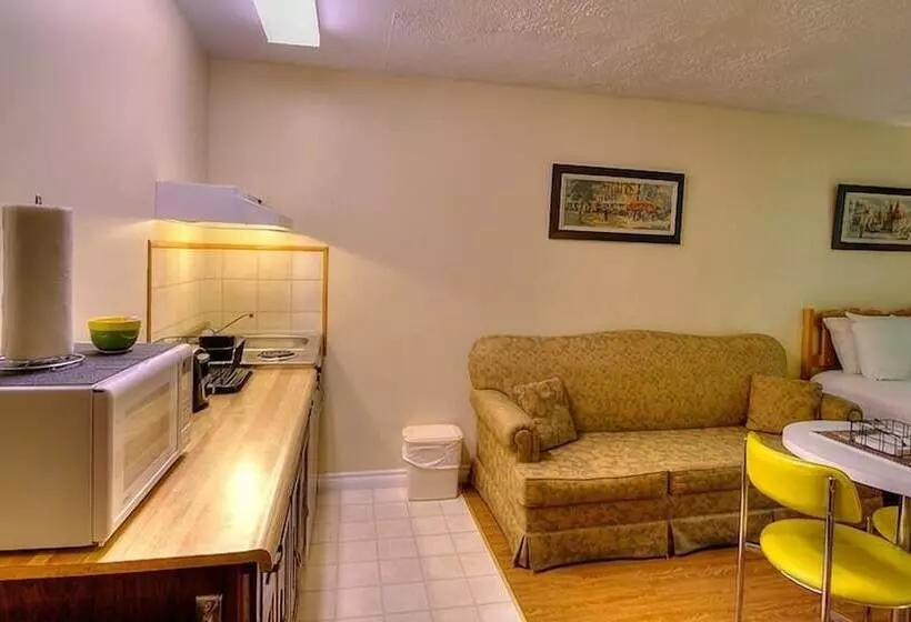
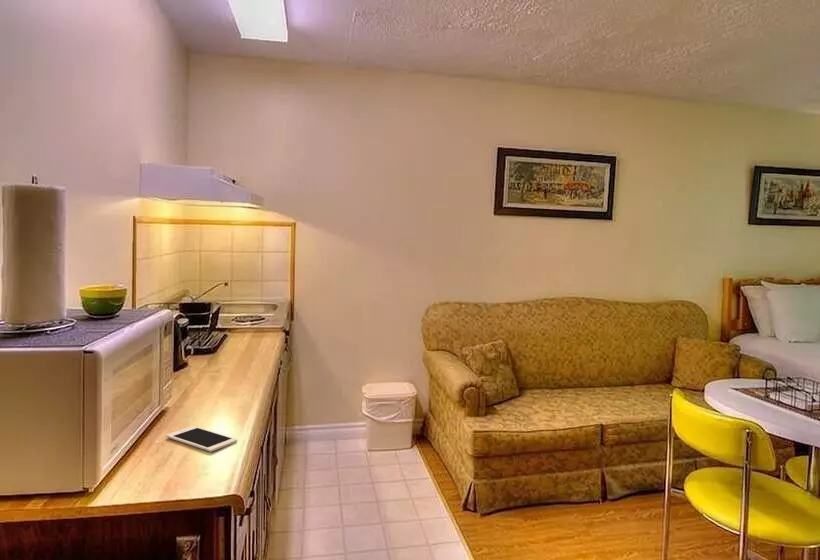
+ cell phone (201, 438)
